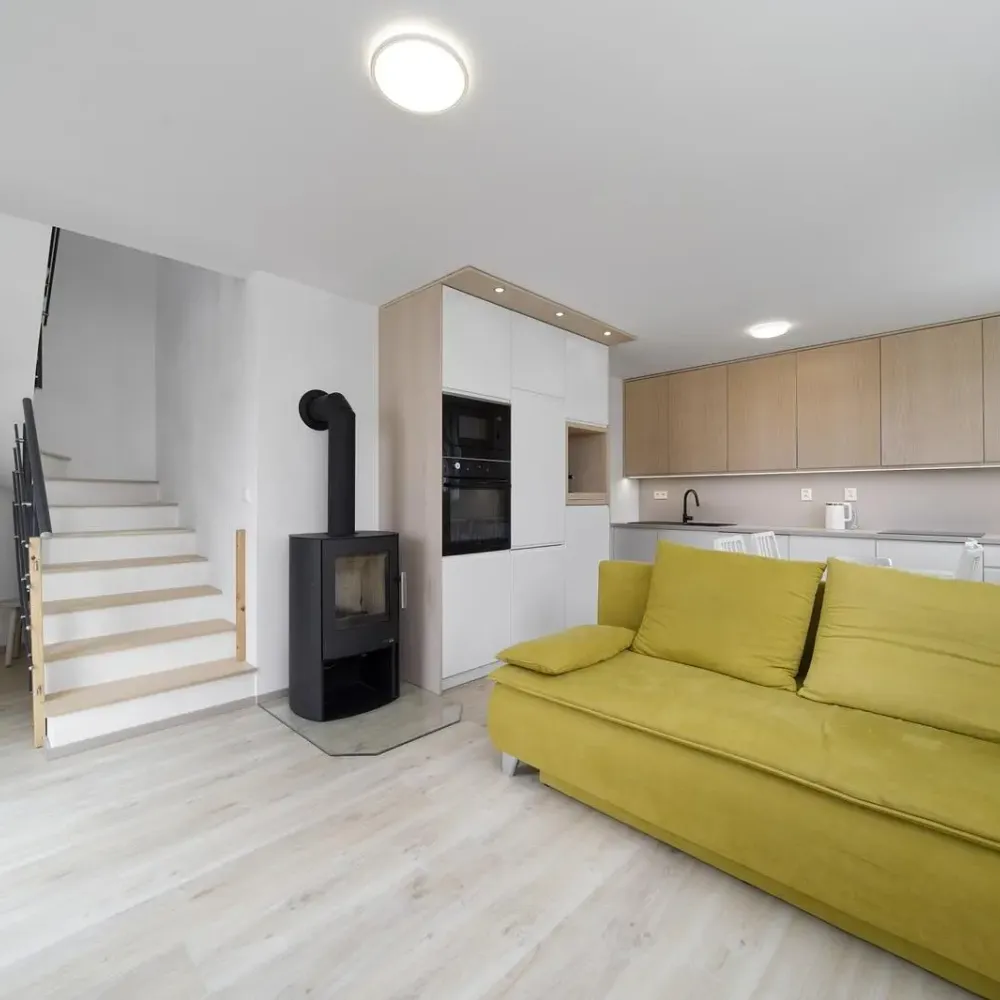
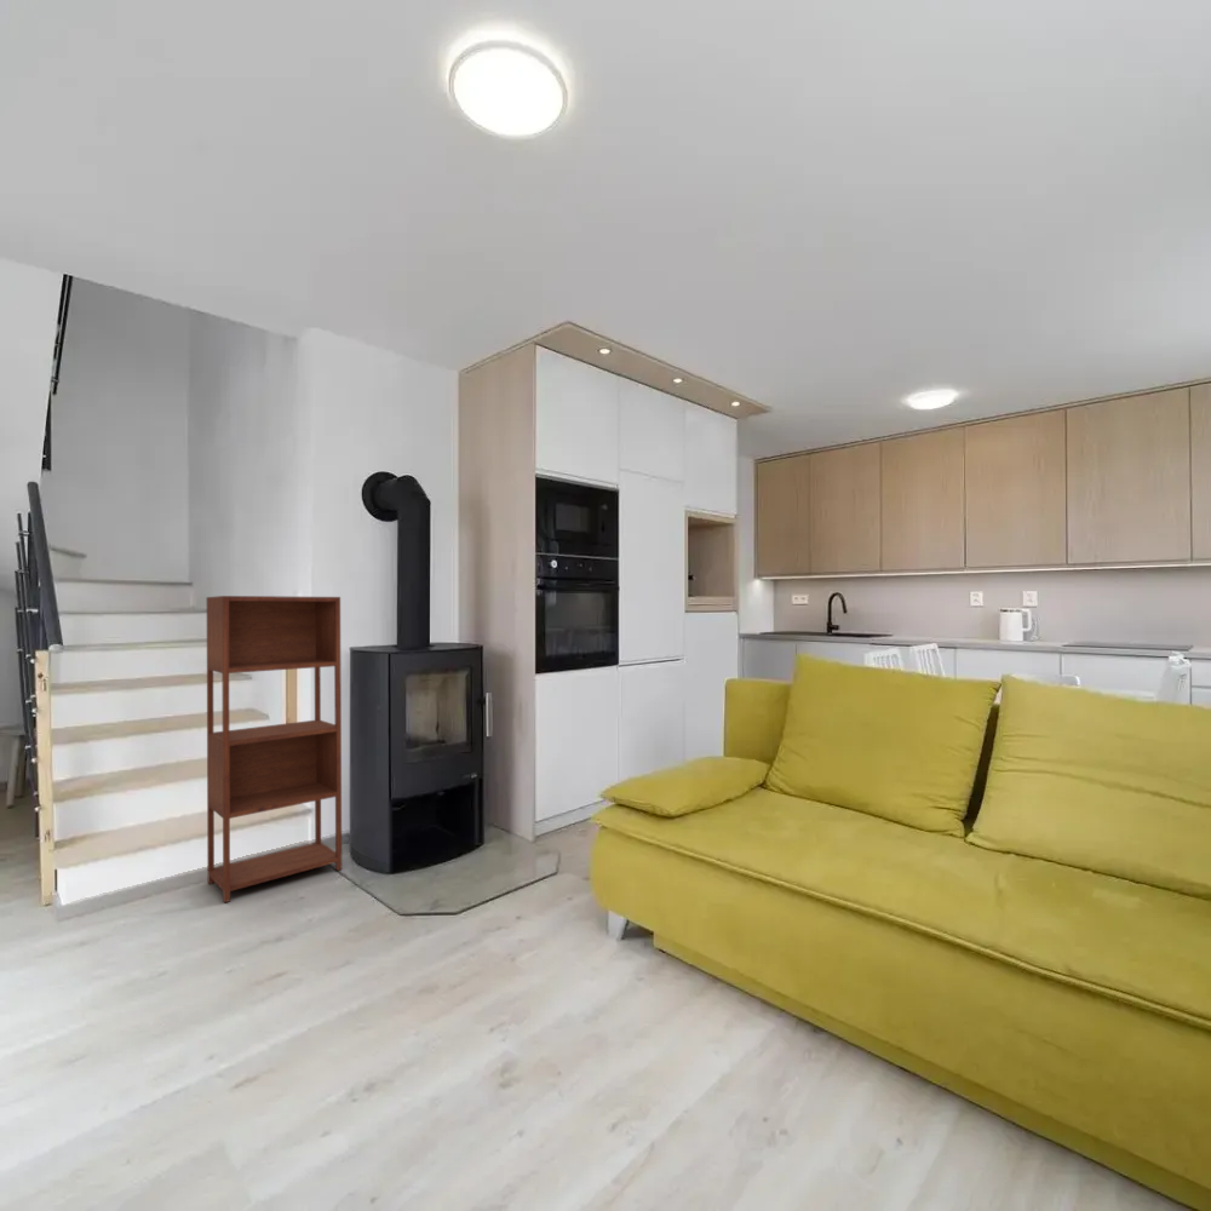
+ shelving unit (275, 736)
